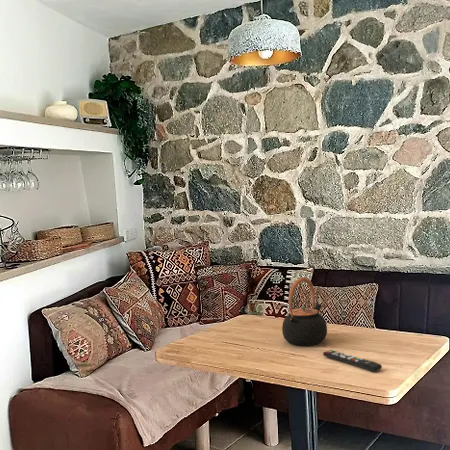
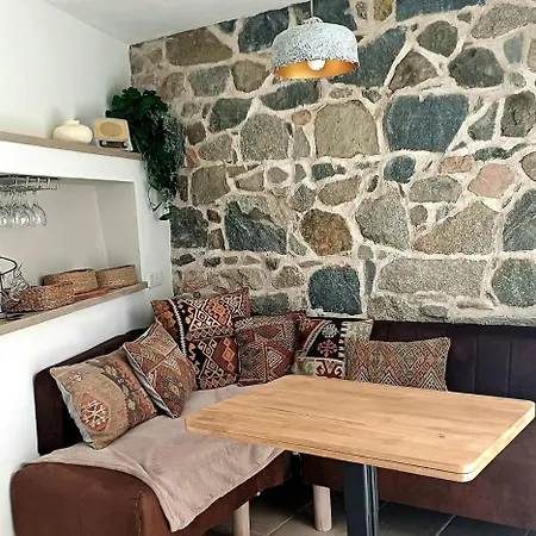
- remote control (351, 360)
- teapot (305, 308)
